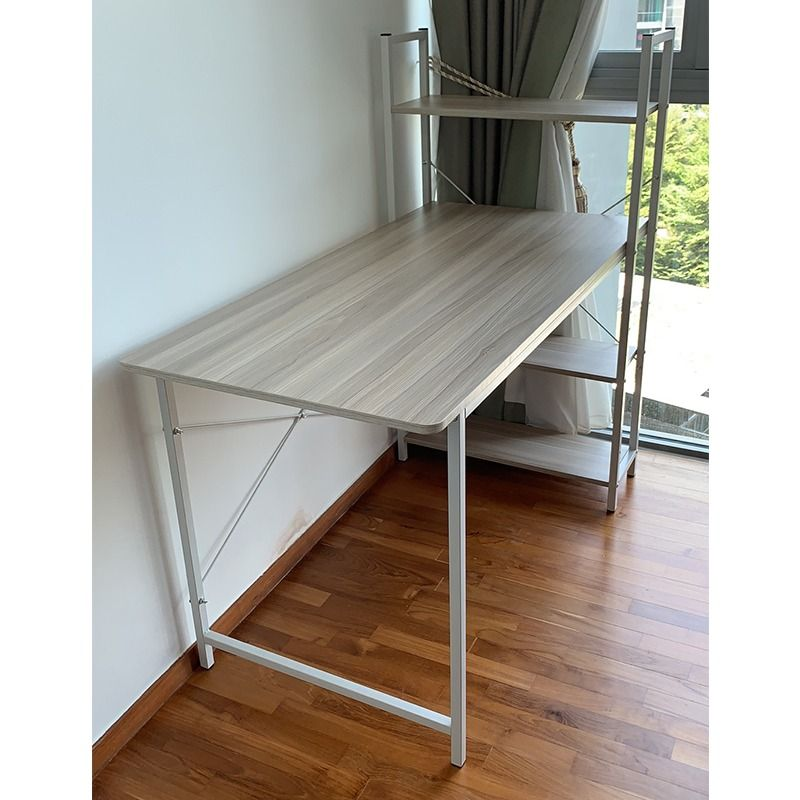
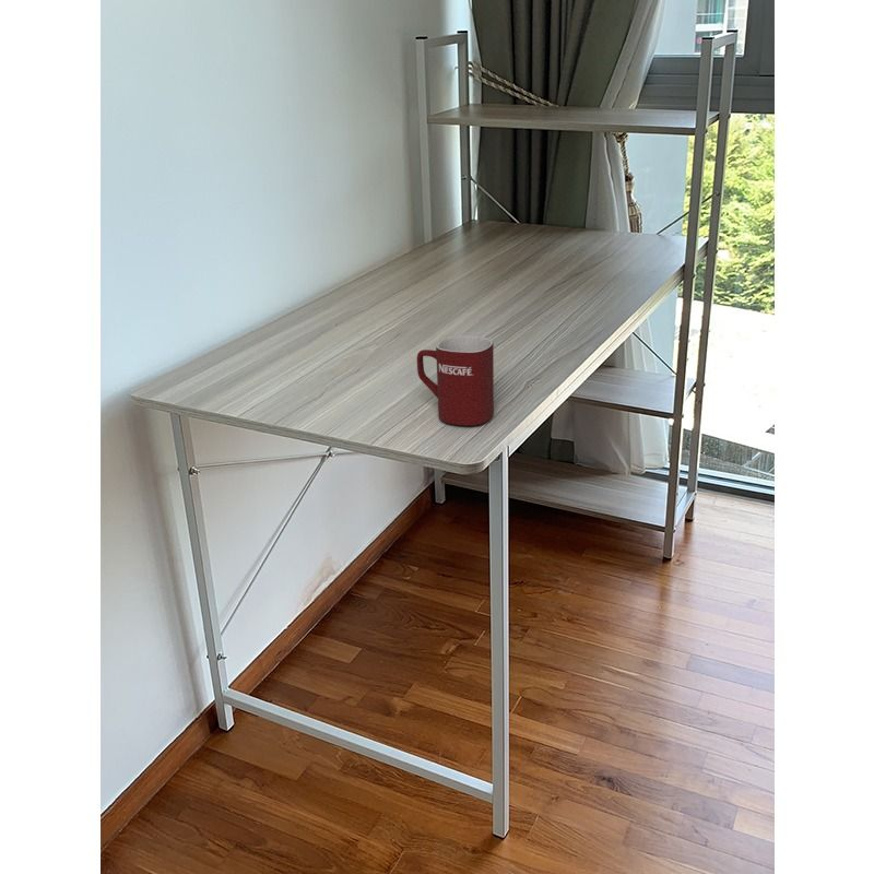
+ mug (453, 379)
